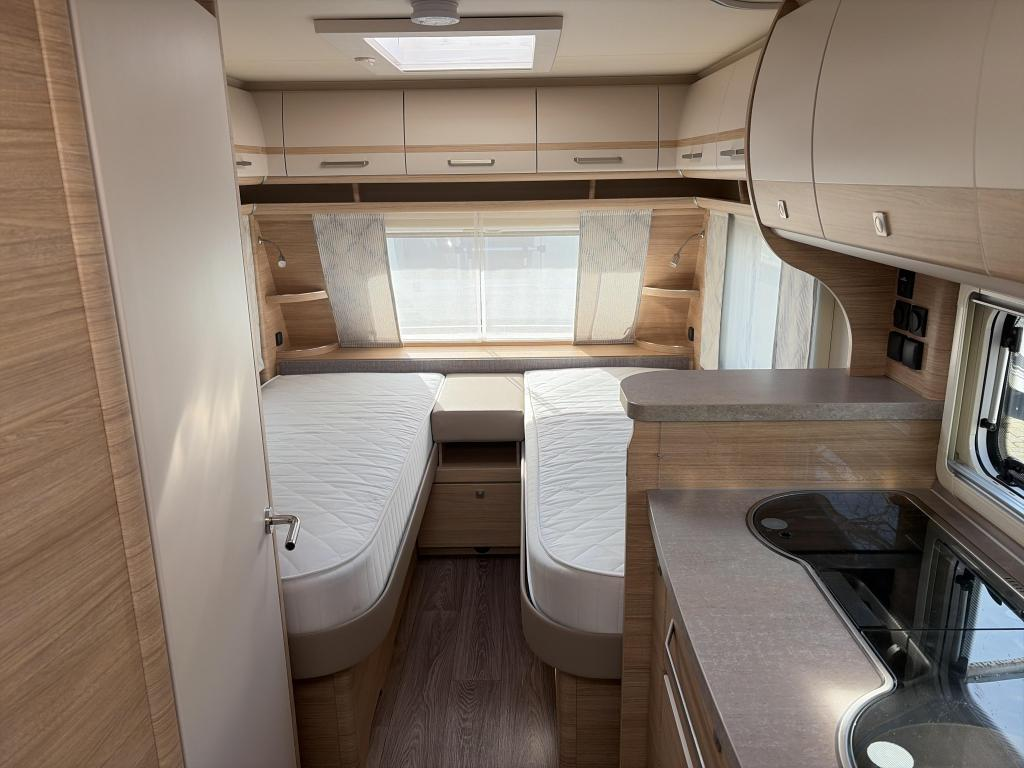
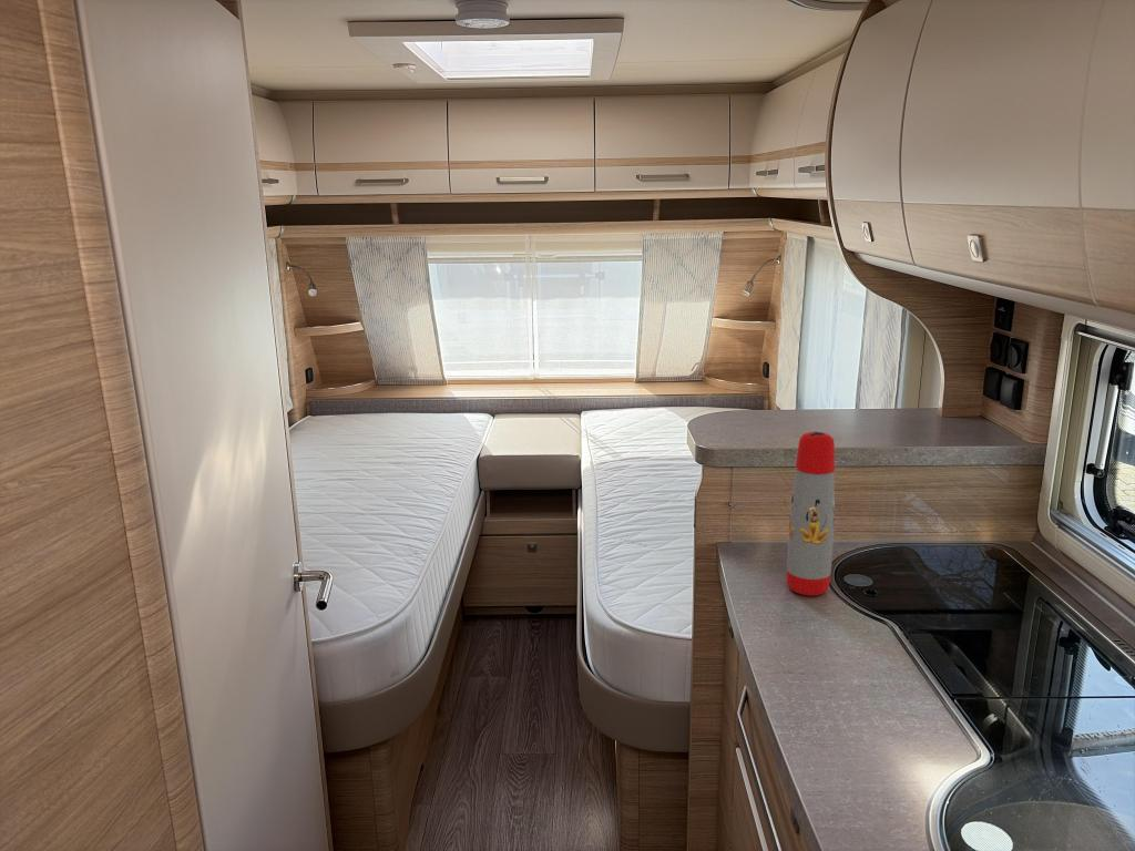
+ water bottle (811, 512)
